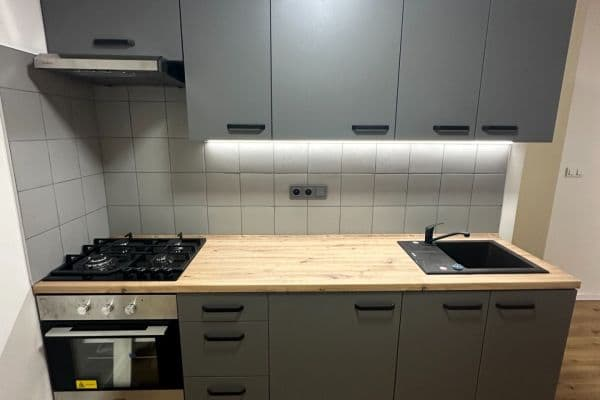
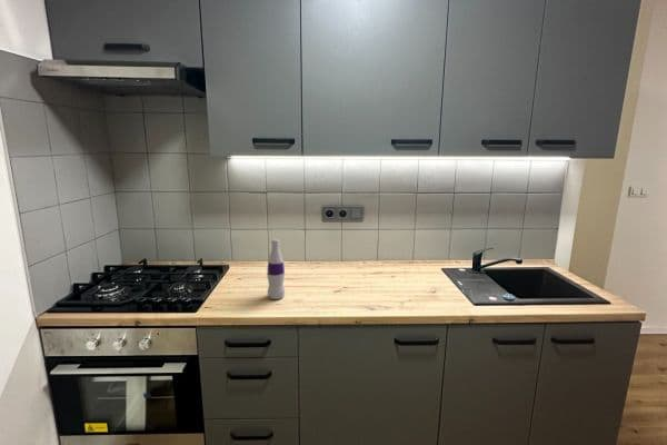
+ bottle (276, 268)
